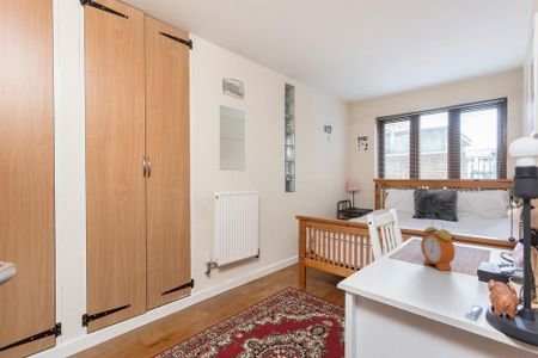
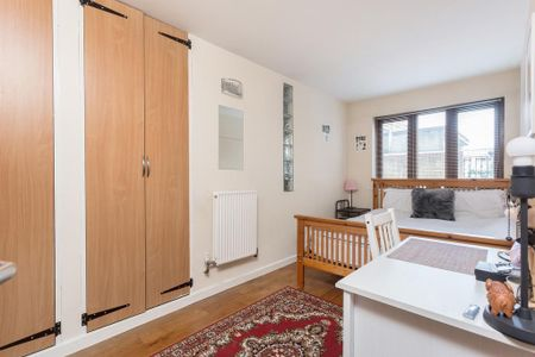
- alarm clock (436, 243)
